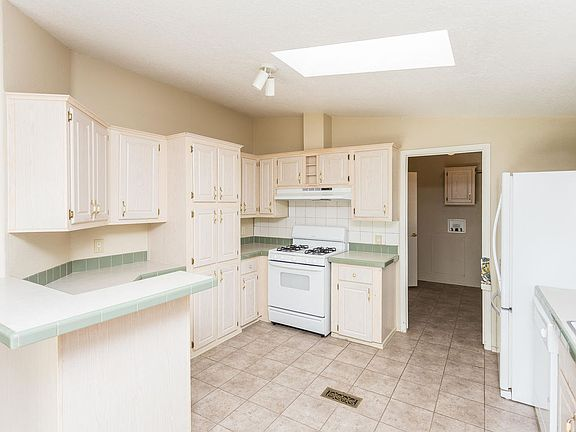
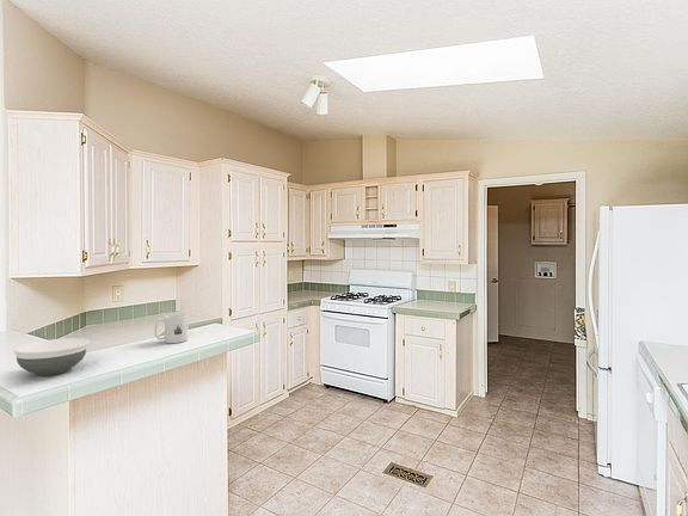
+ bowl (53, 357)
+ mug (171, 328)
